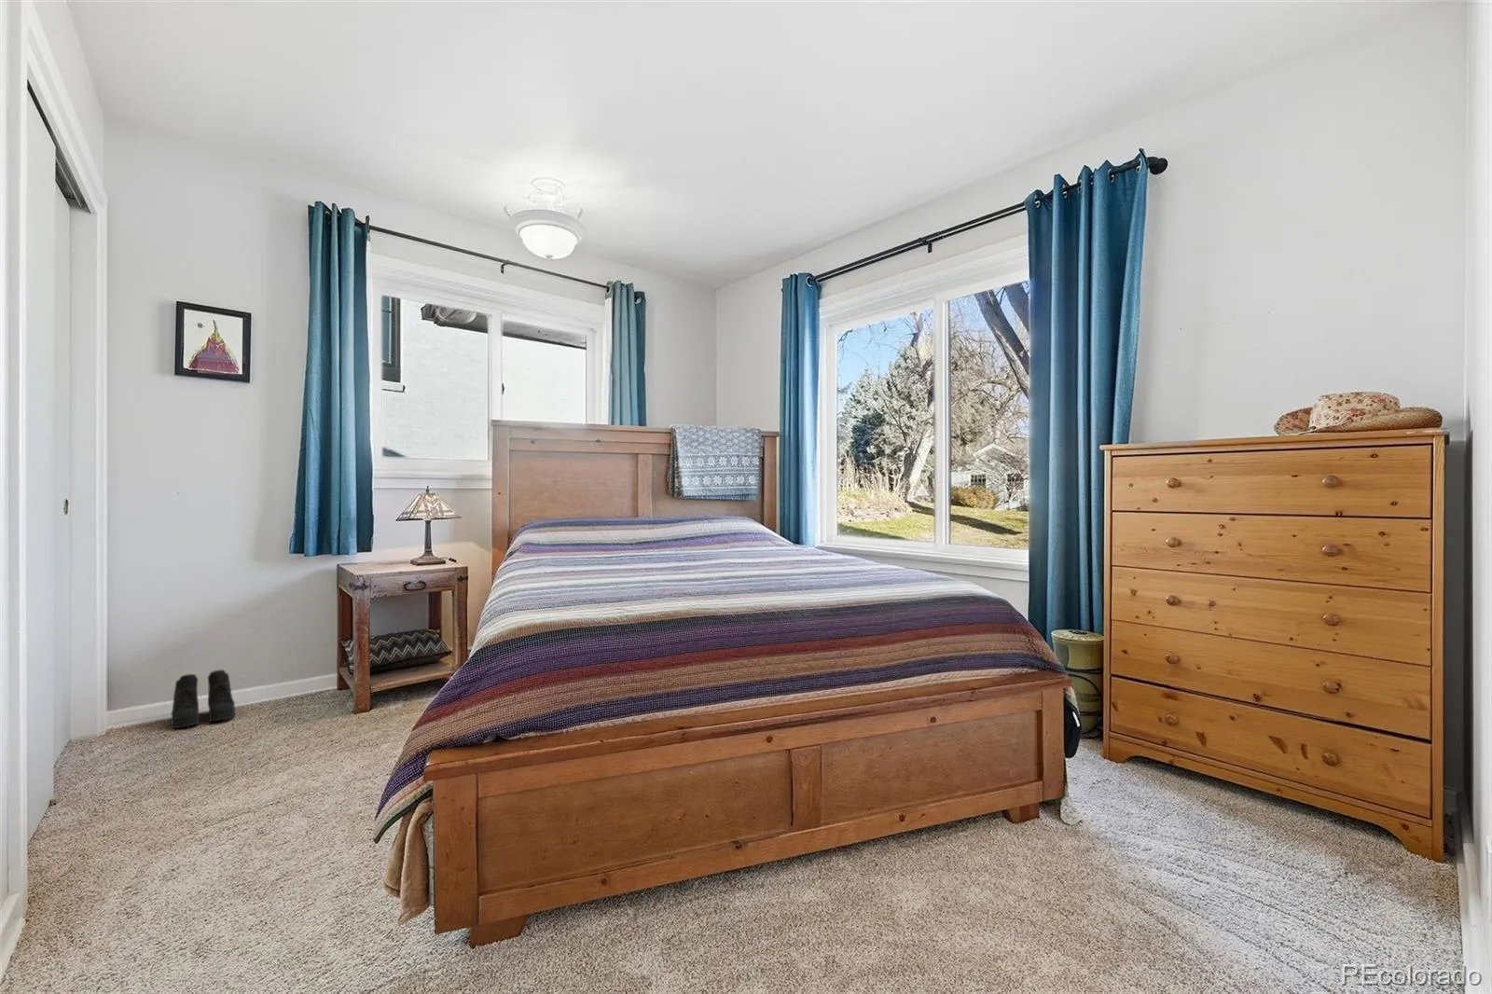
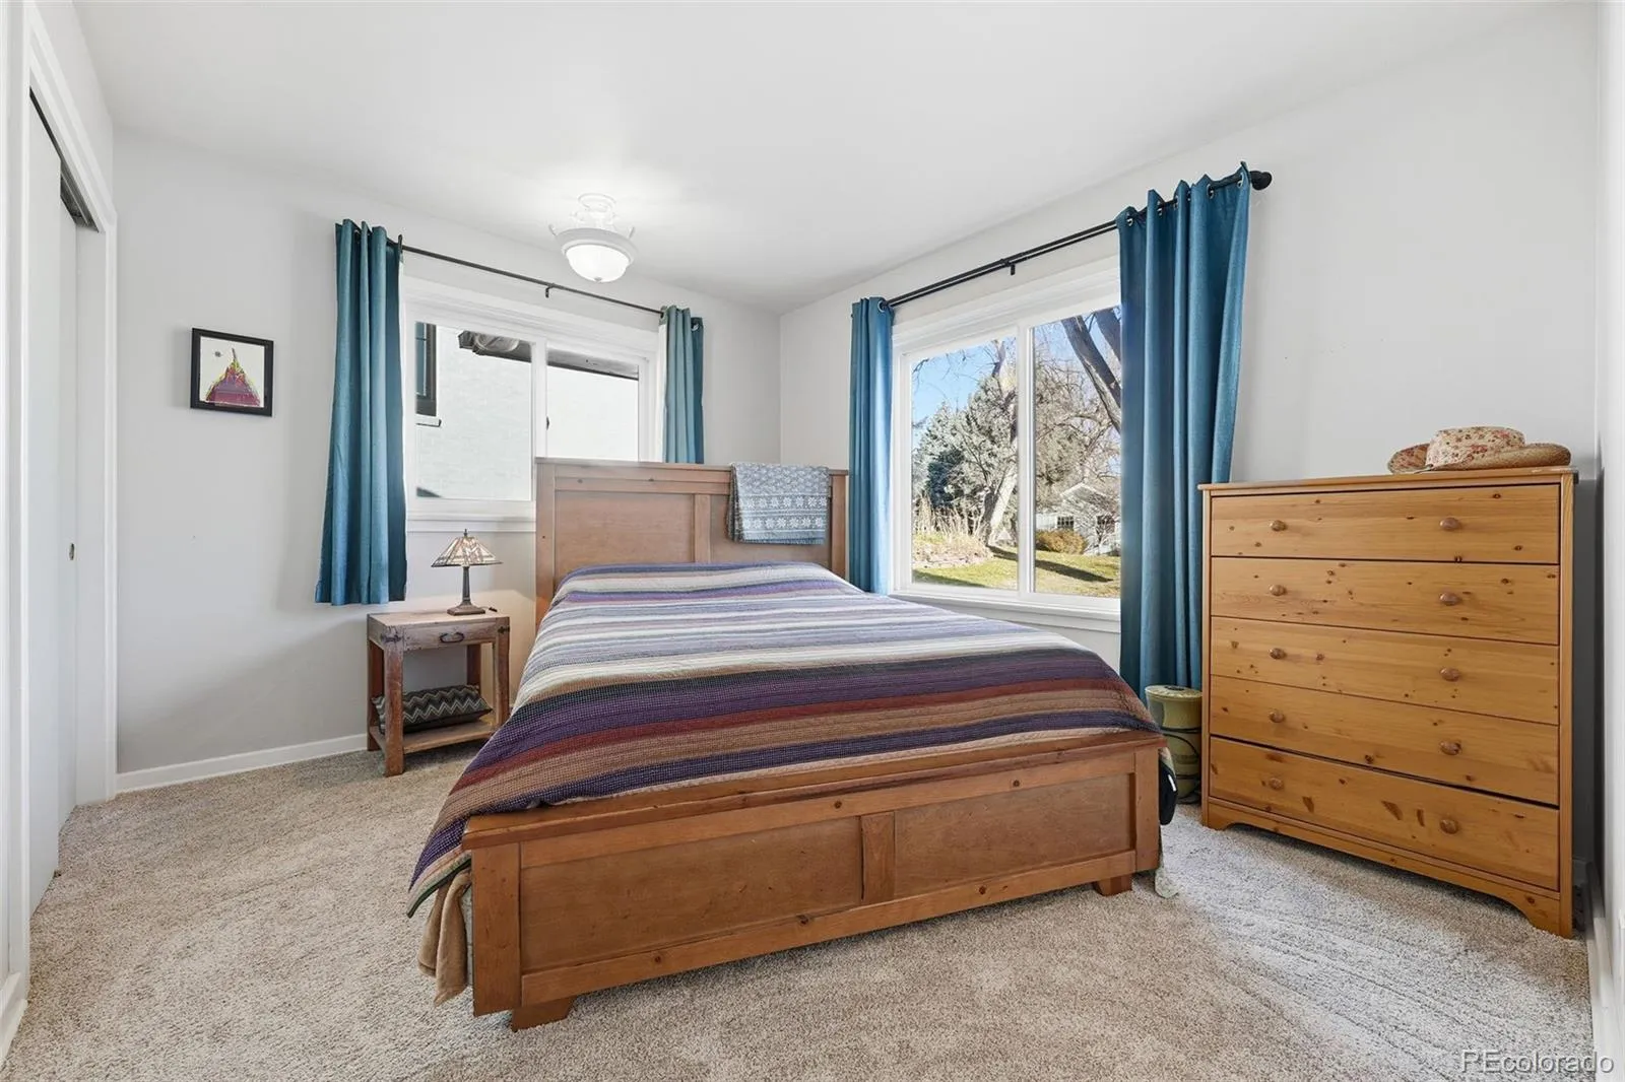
- boots (207, 696)
